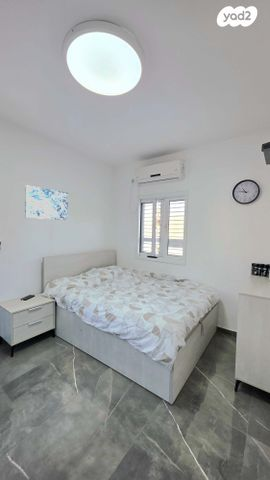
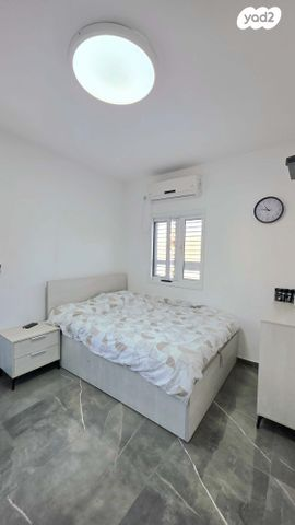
- wall art (48, 204)
